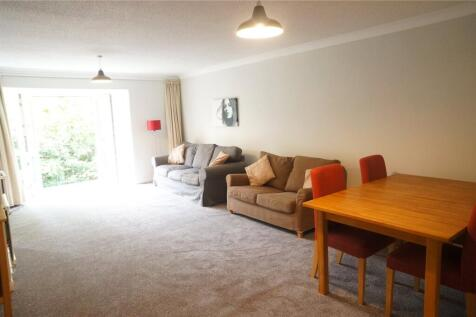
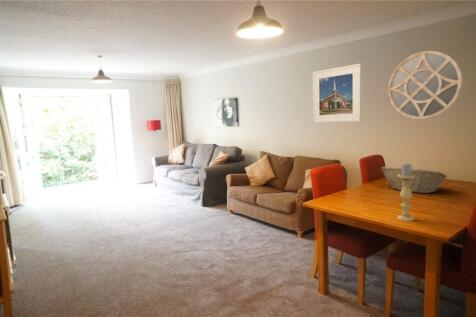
+ home mirror (422, 85)
+ fruit basket (411, 178)
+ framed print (335, 95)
+ candle holder (406, 190)
